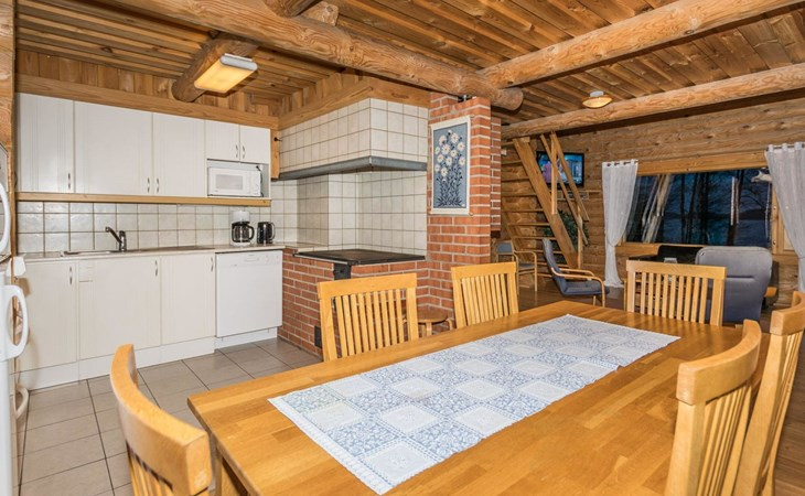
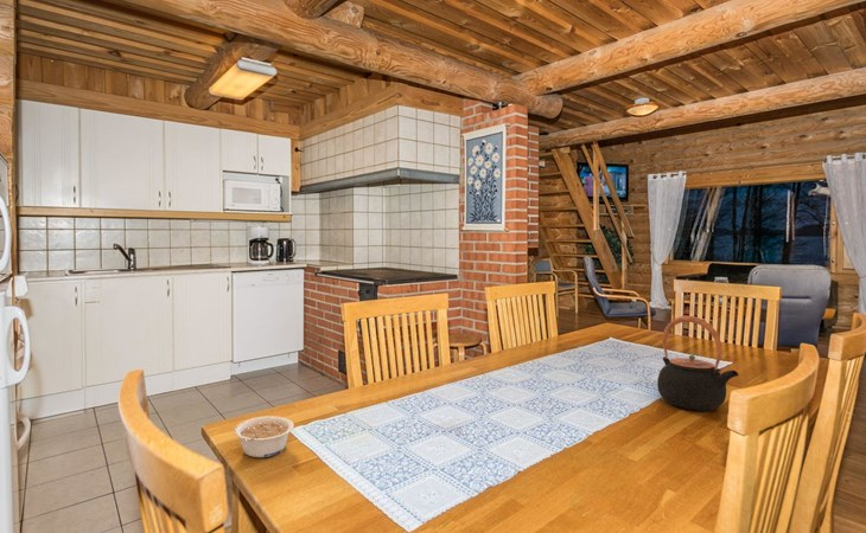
+ legume (265, 436)
+ teapot (696, 360)
